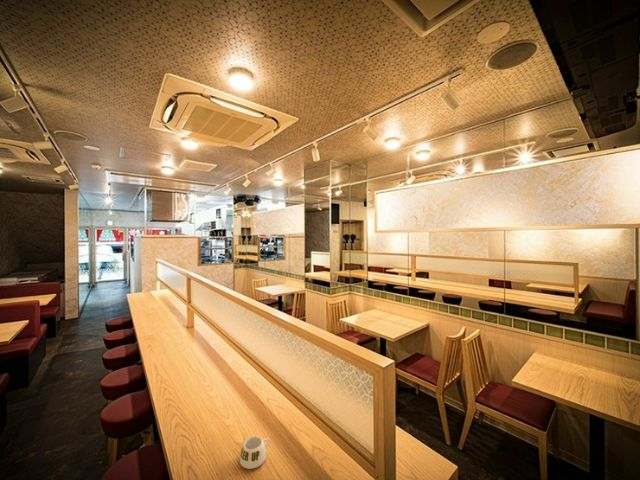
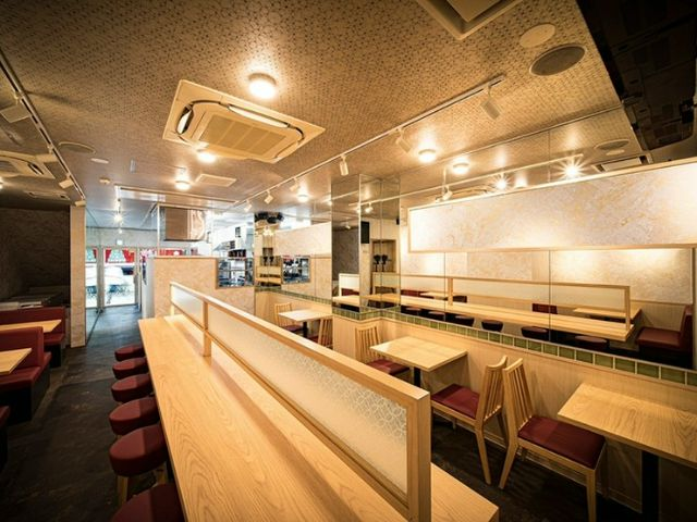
- mug (255, 449)
